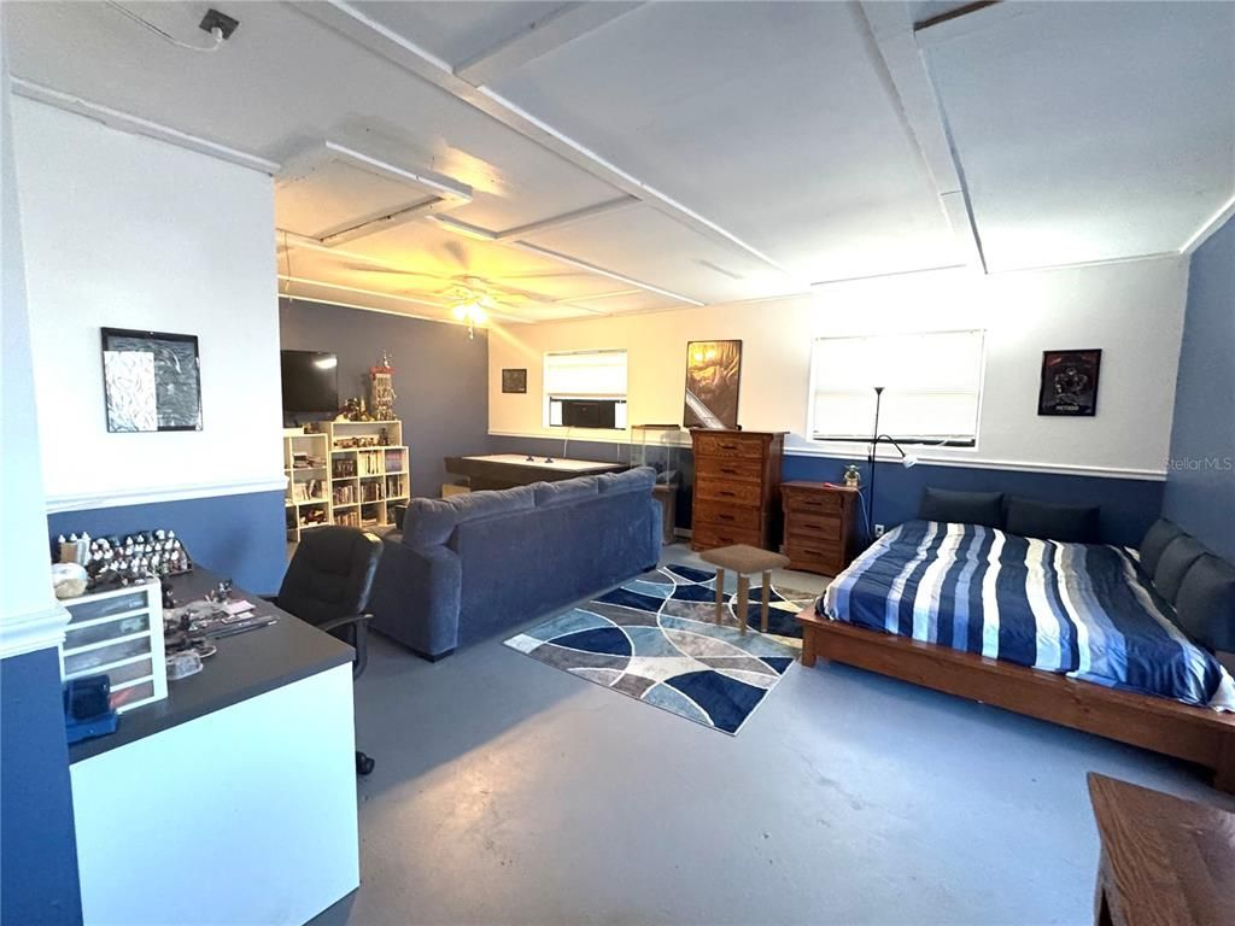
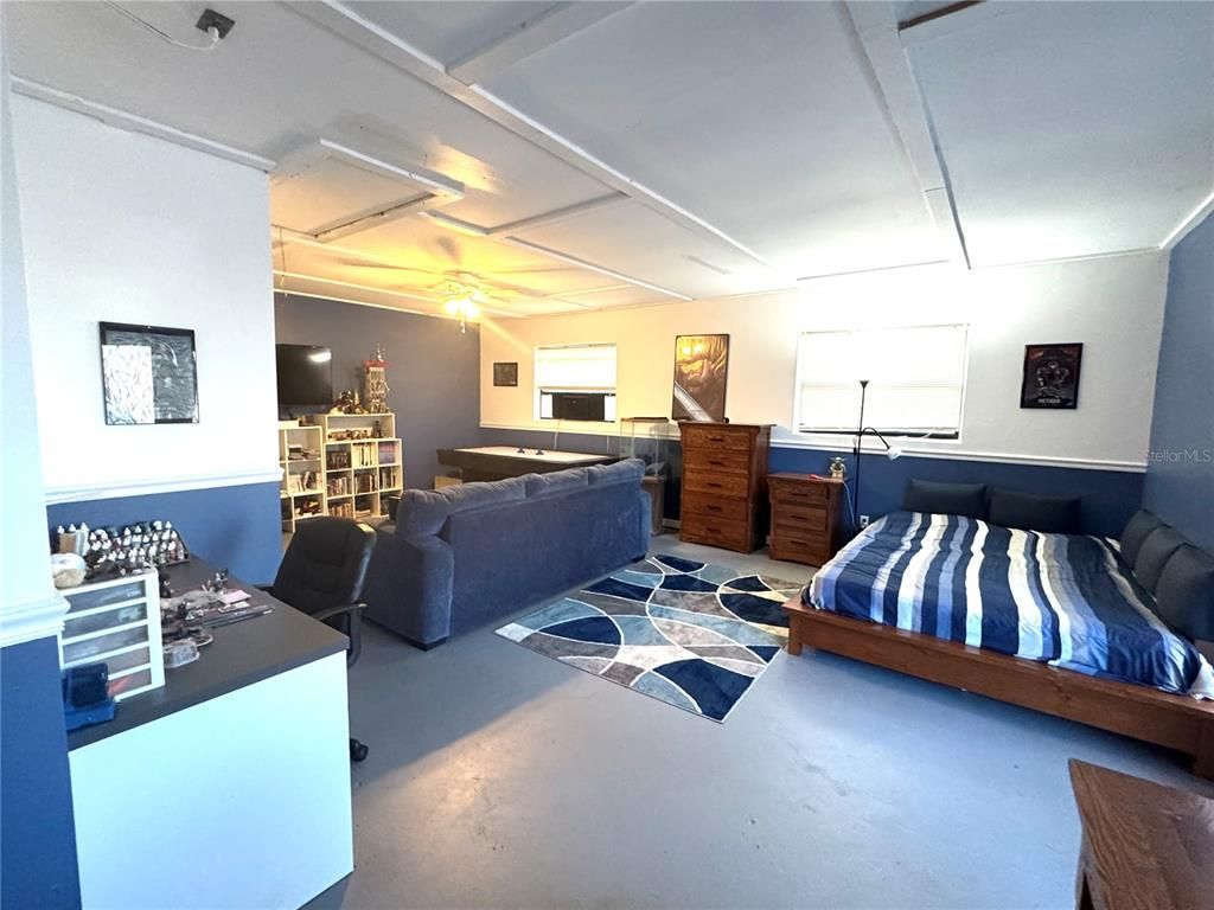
- side table (742, 591)
